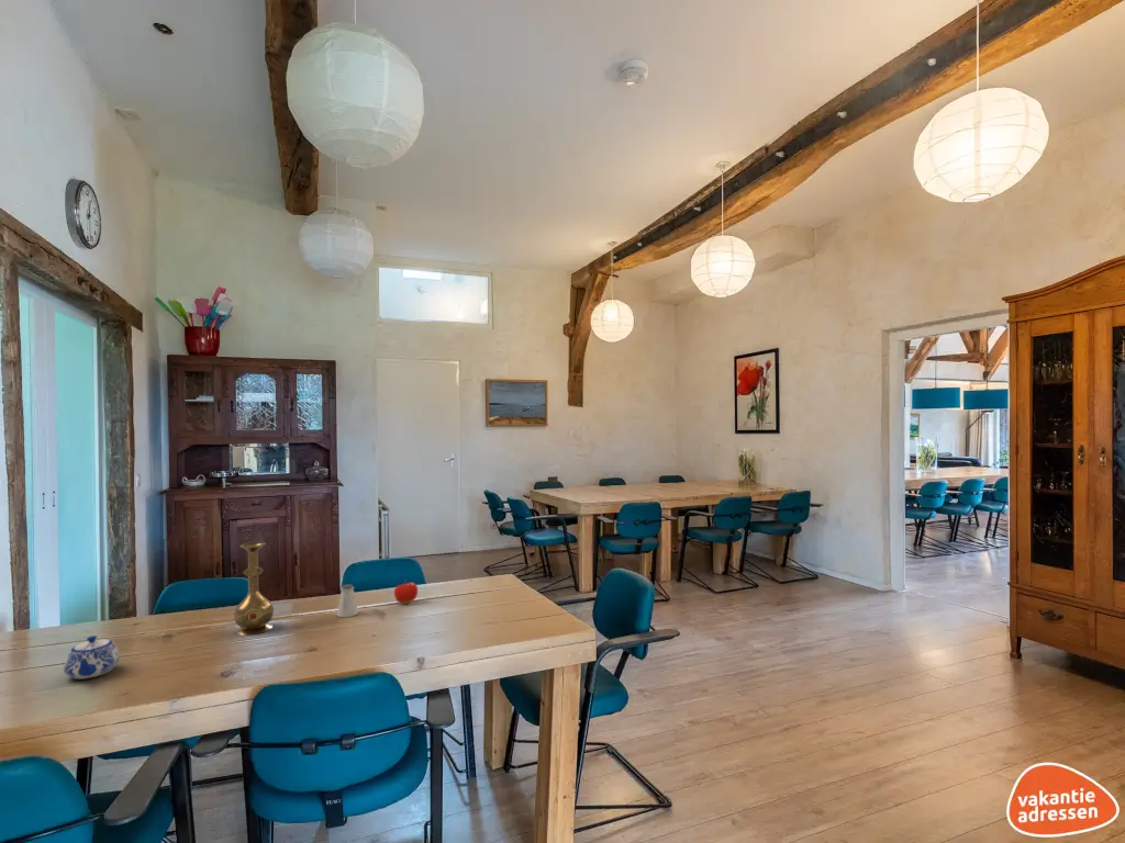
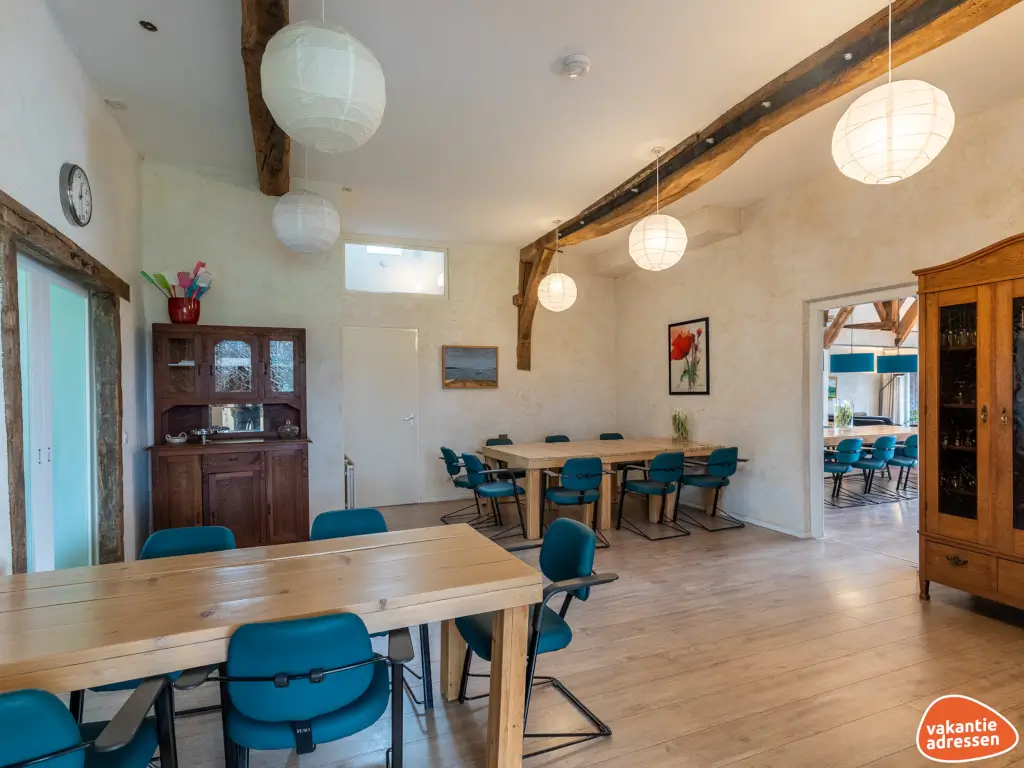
- saltshaker (347, 599)
- vase (253, 586)
- teapot (91, 655)
- fruit (405, 592)
